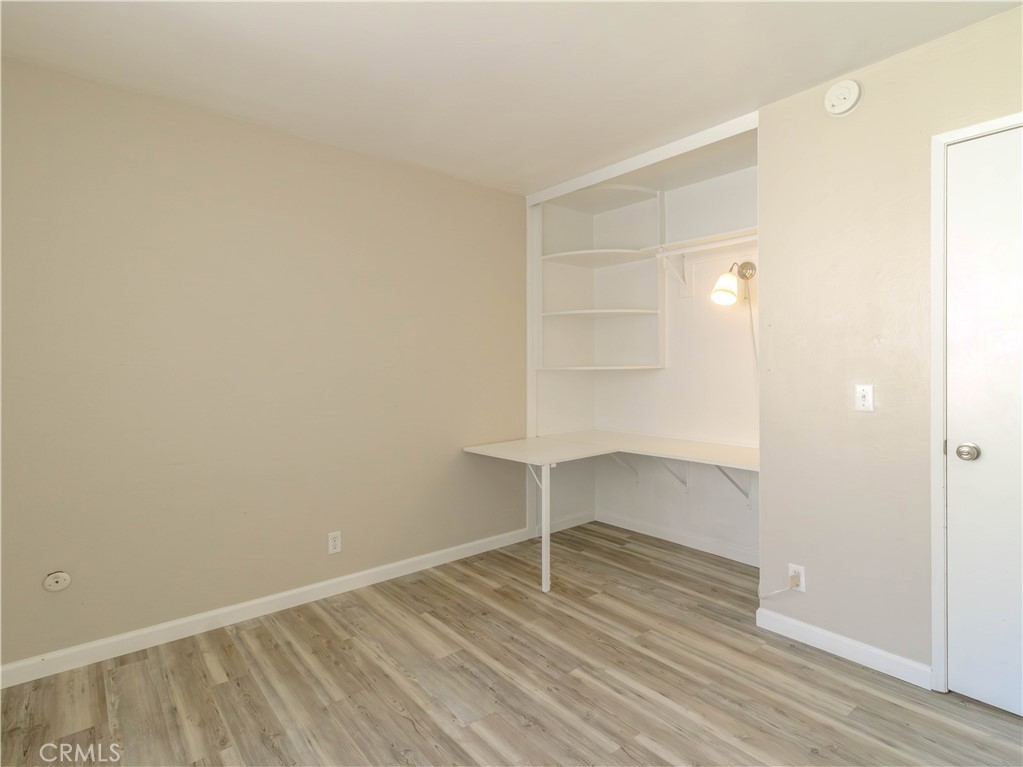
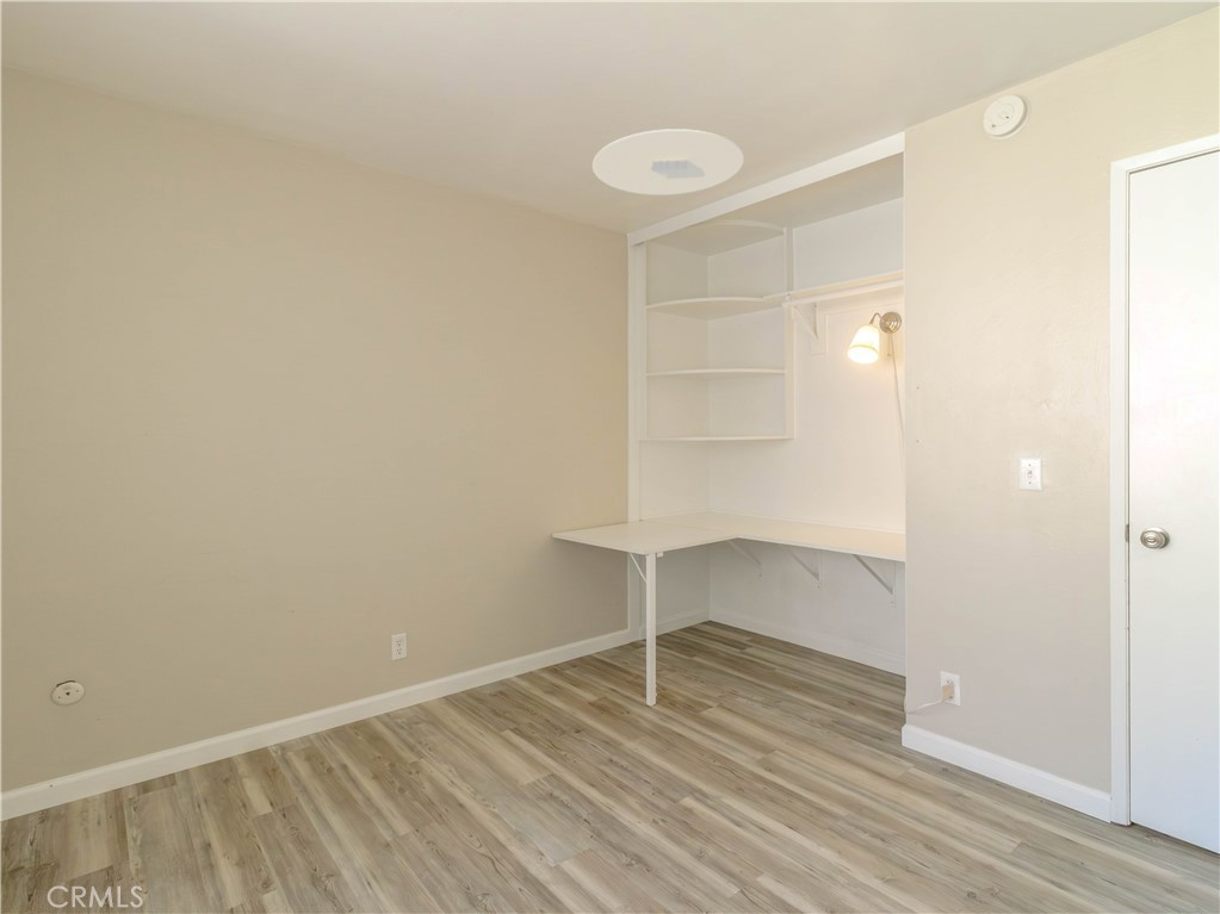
+ ceiling light (667, 158)
